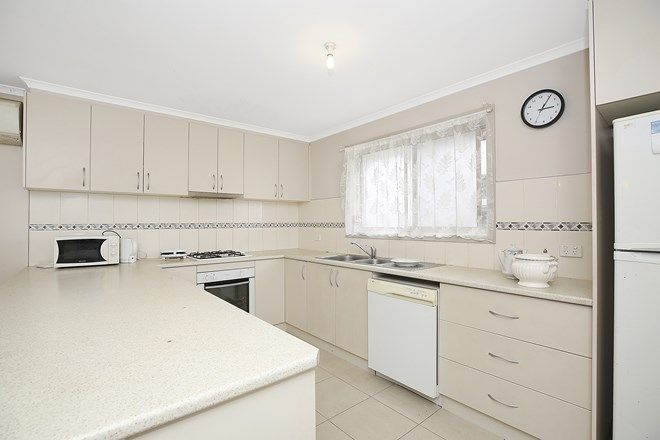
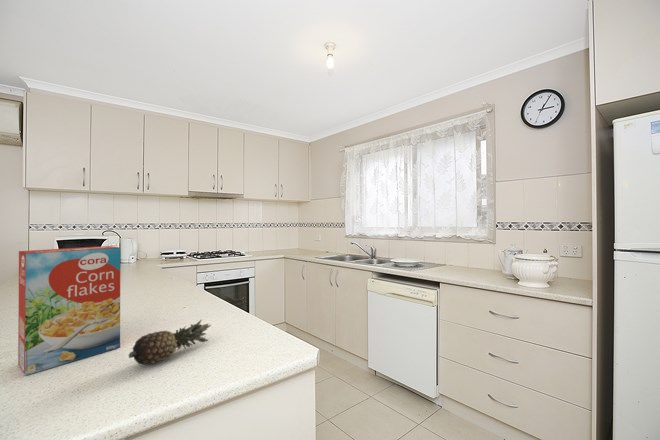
+ fruit (172, 341)
+ cereal box (72, 302)
